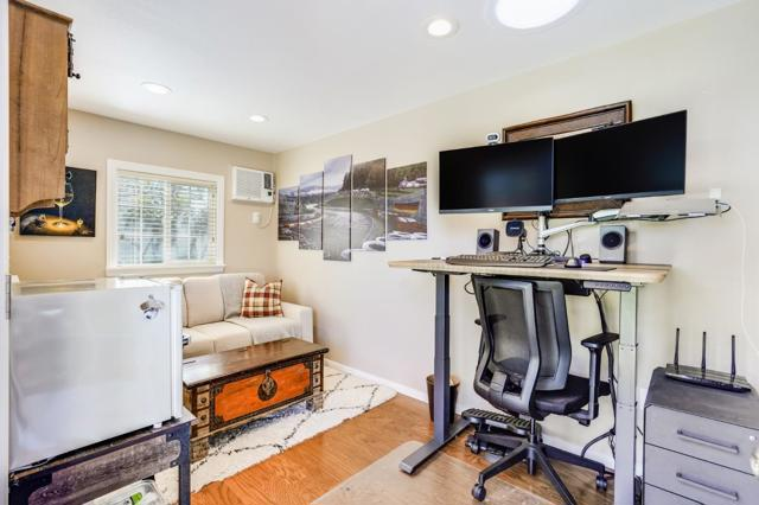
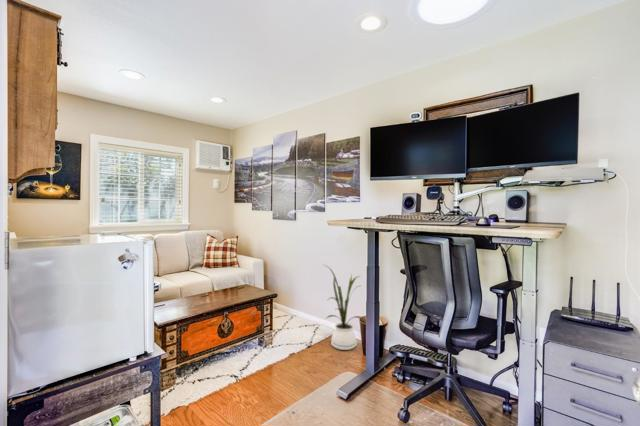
+ house plant (342, 305)
